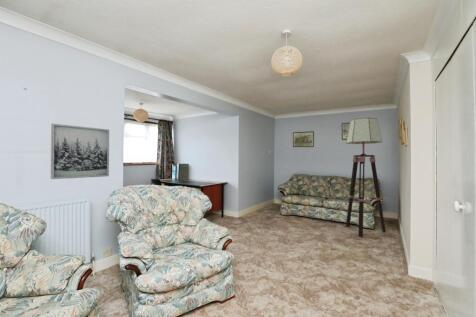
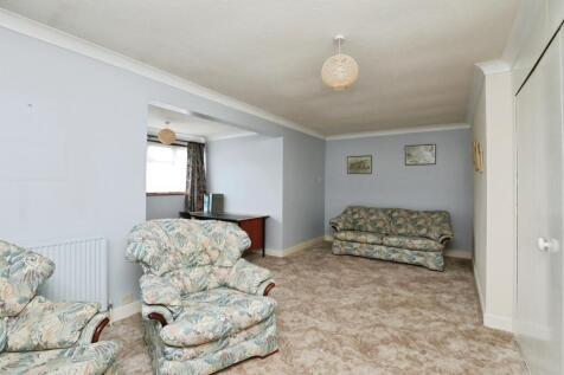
- floor lamp (363, 174)
- wall art (82, 152)
